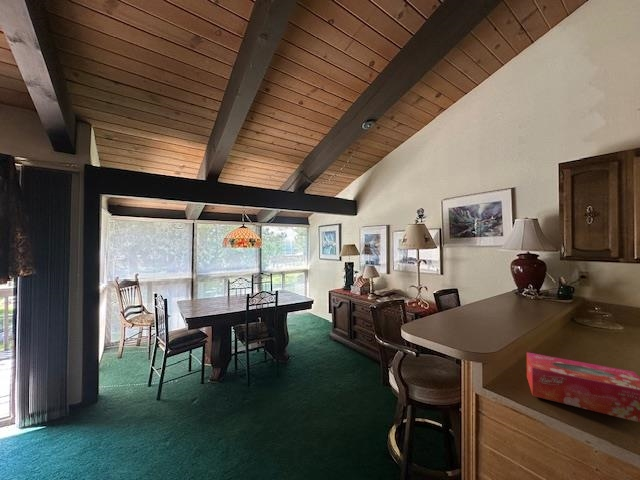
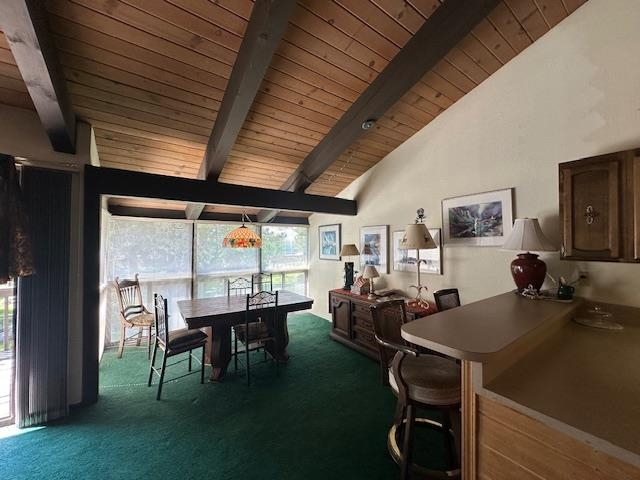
- tissue box (582, 383)
